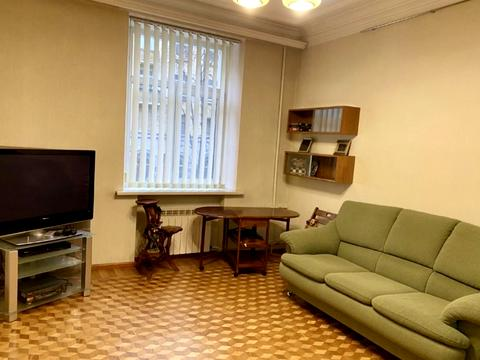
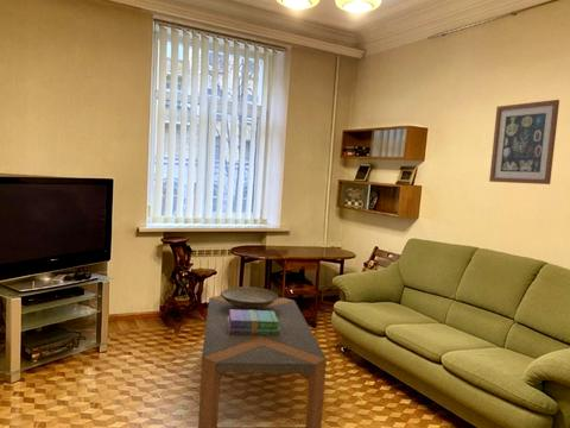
+ coffee table (255, 354)
+ decorative bowl (248, 300)
+ wall art (521, 143)
+ books (252, 321)
